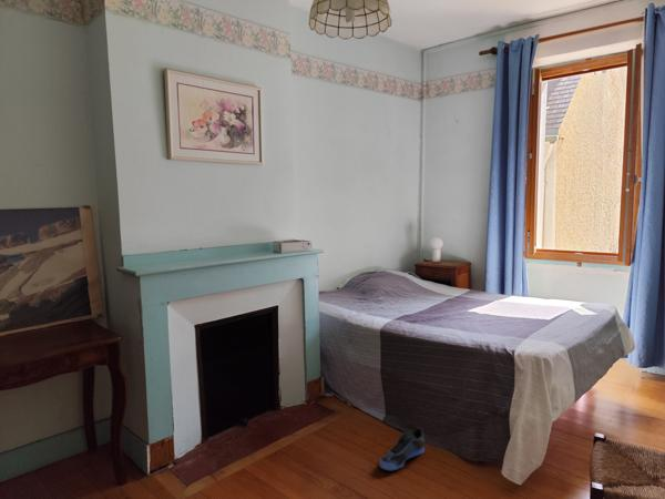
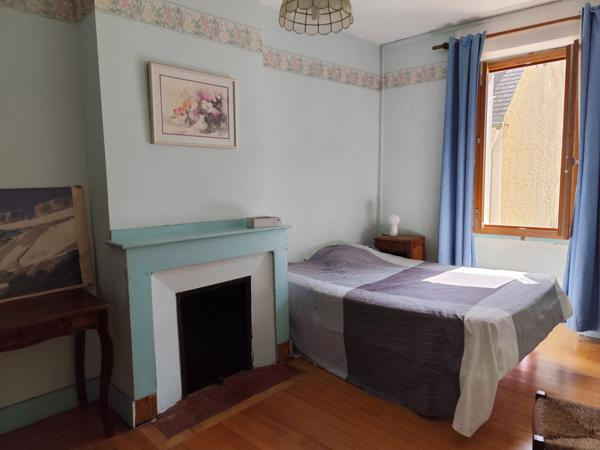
- sneaker (401, 447)
